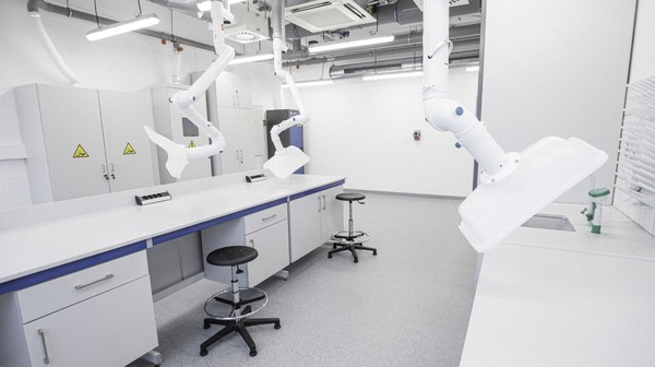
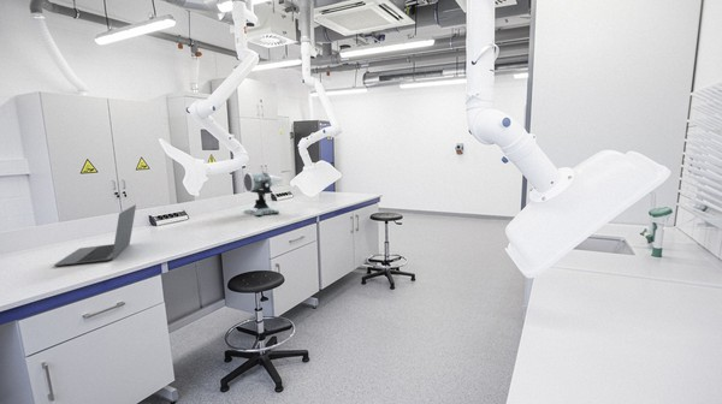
+ laptop (100, 245)
+ microscope (266, 191)
